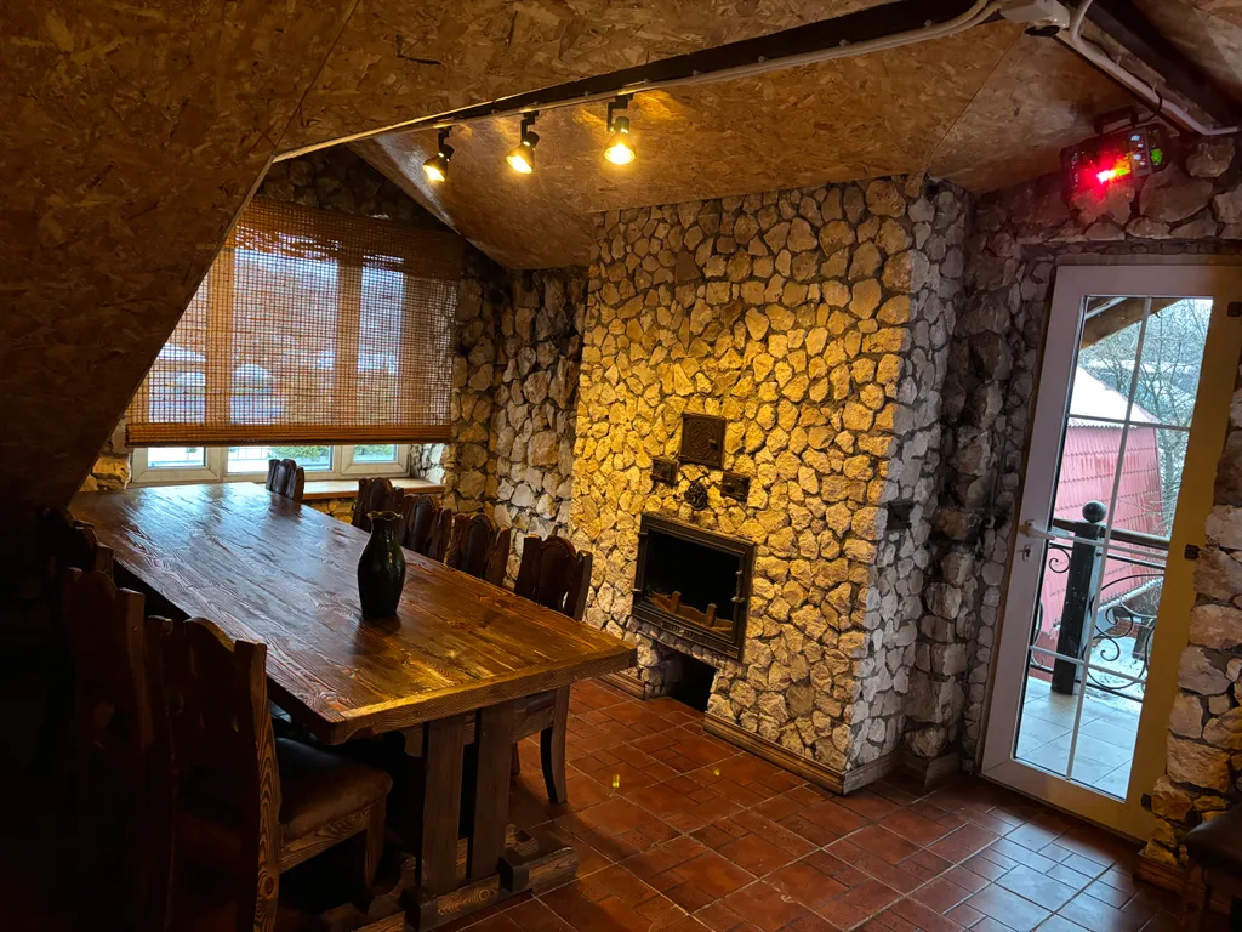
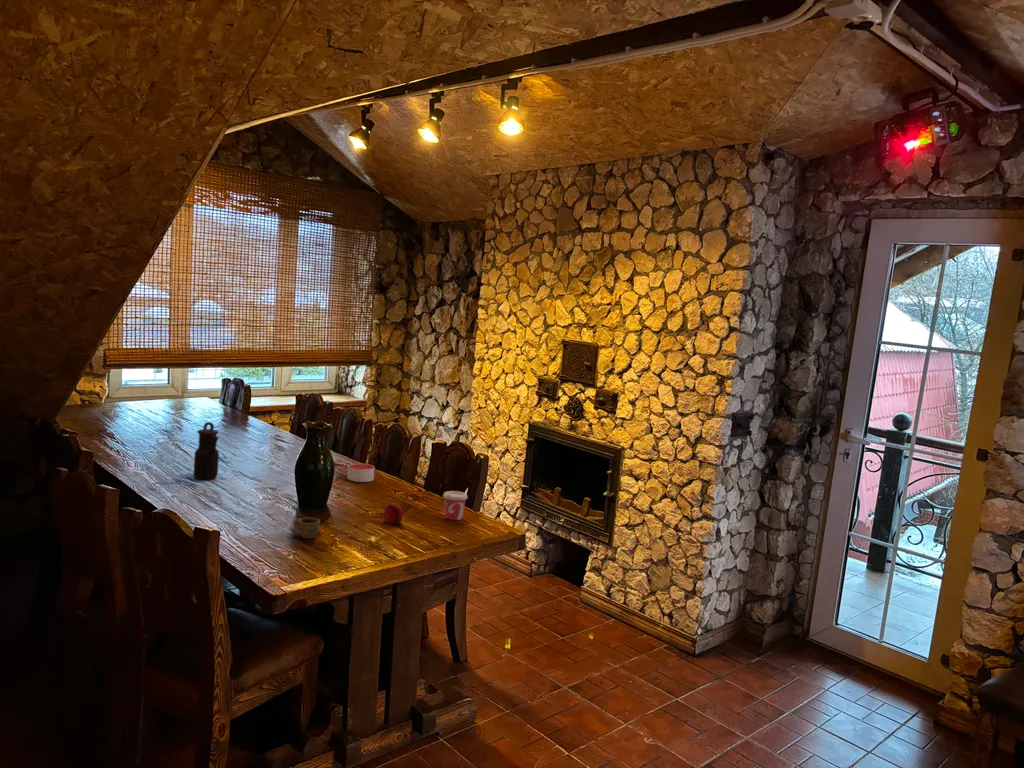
+ candle (361, 472)
+ cup (307, 527)
+ teapot (207, 450)
+ fruit (393, 513)
+ cup (454, 505)
